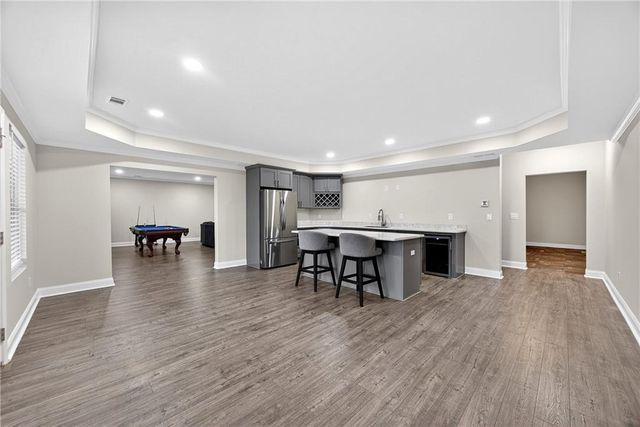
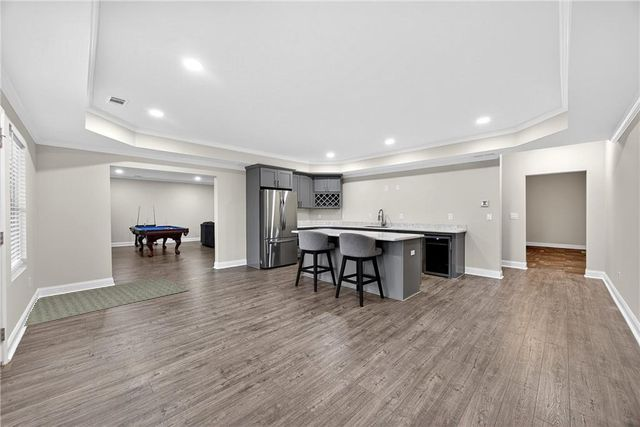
+ rug (106, 296)
